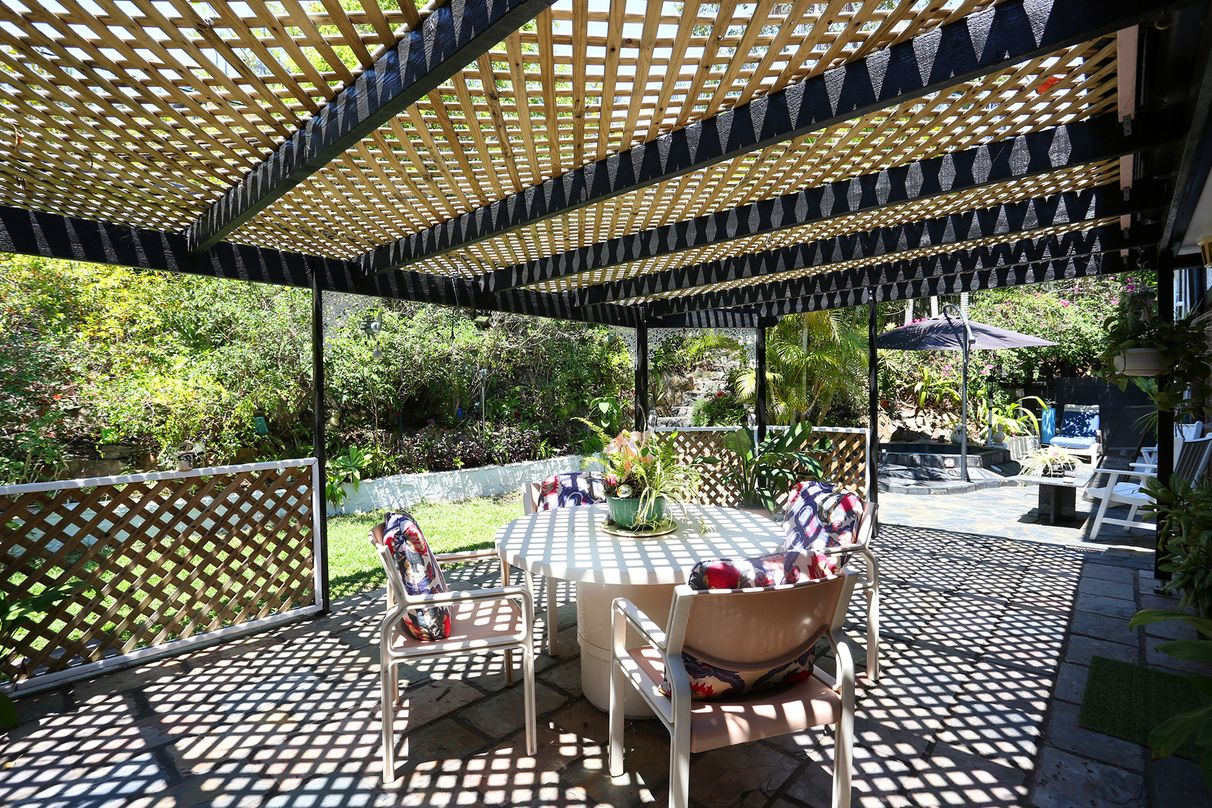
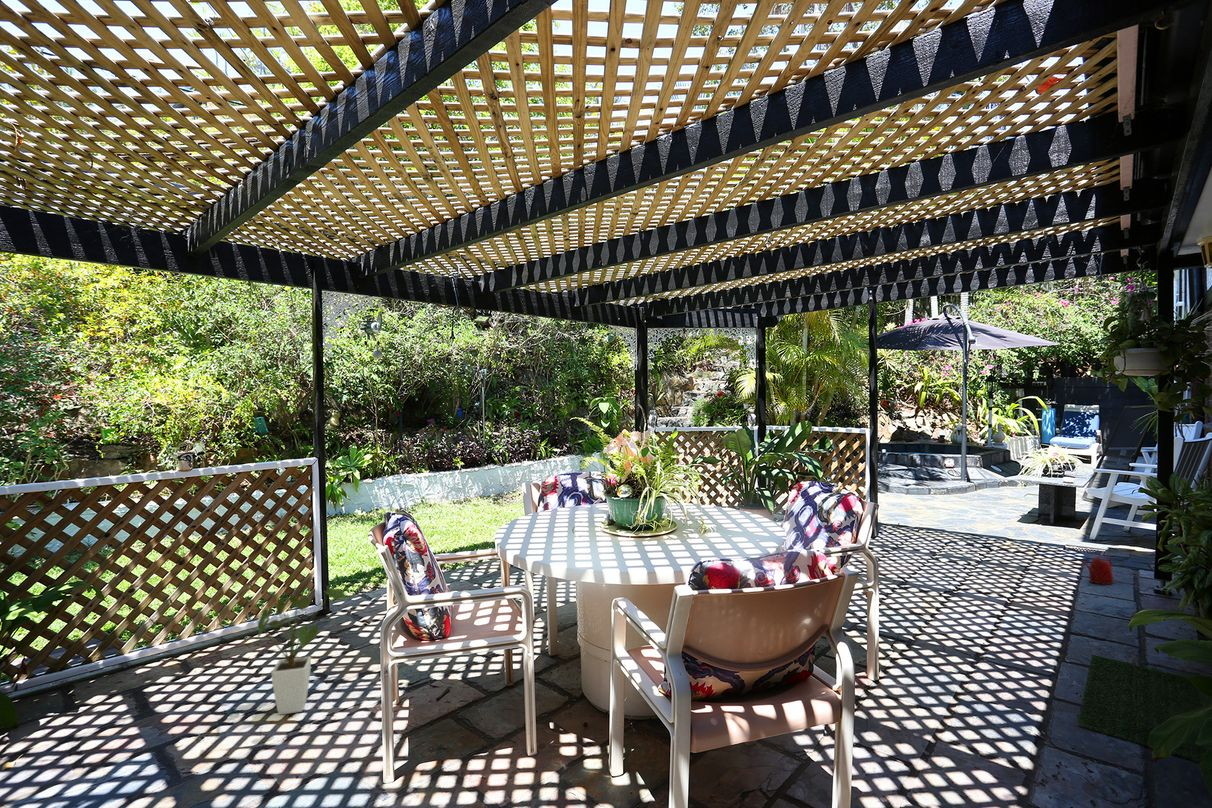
+ house plant (298, 650)
+ watering can (1096, 568)
